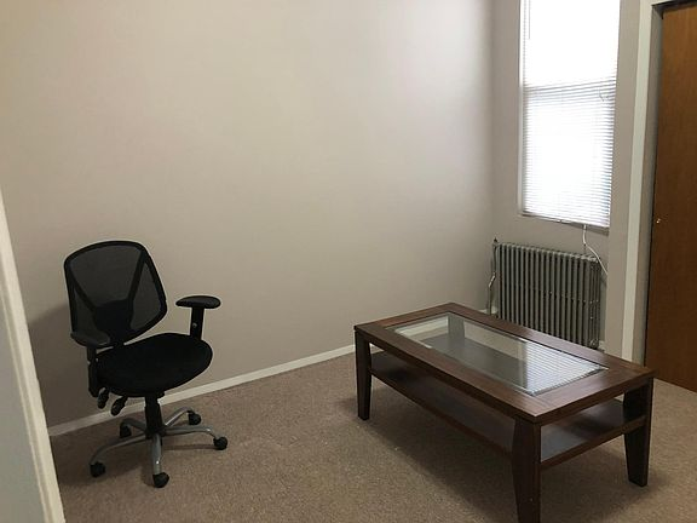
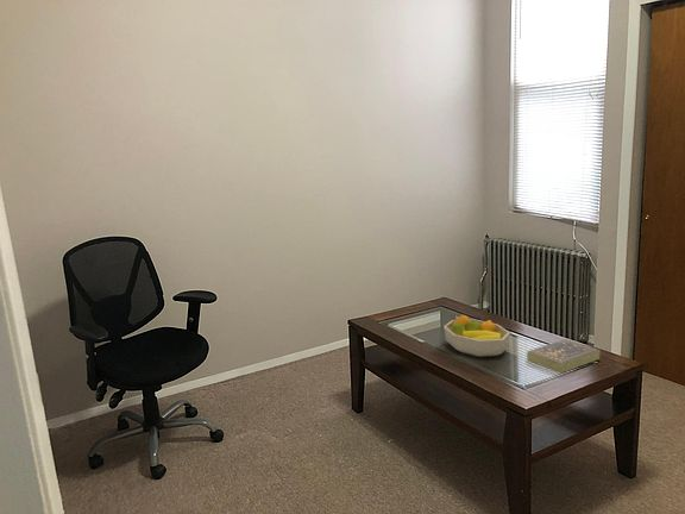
+ book (563, 355)
+ fruit bowl (476, 334)
